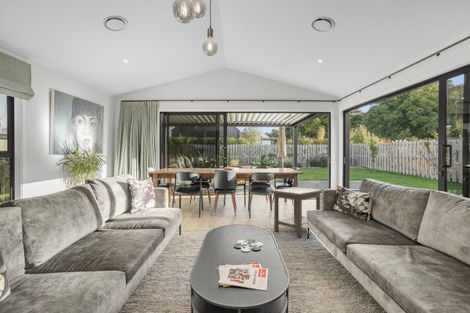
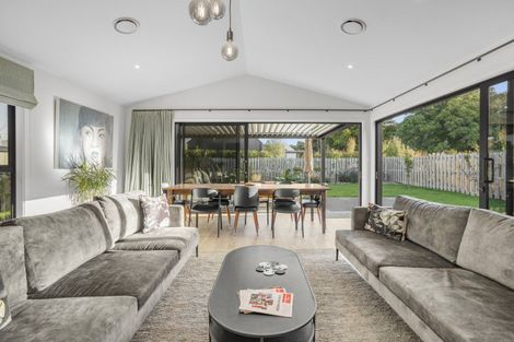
- side table (297, 210)
